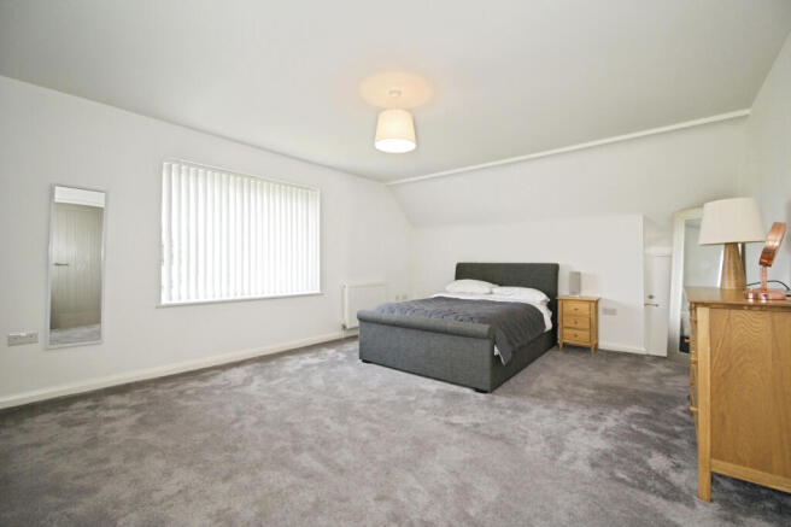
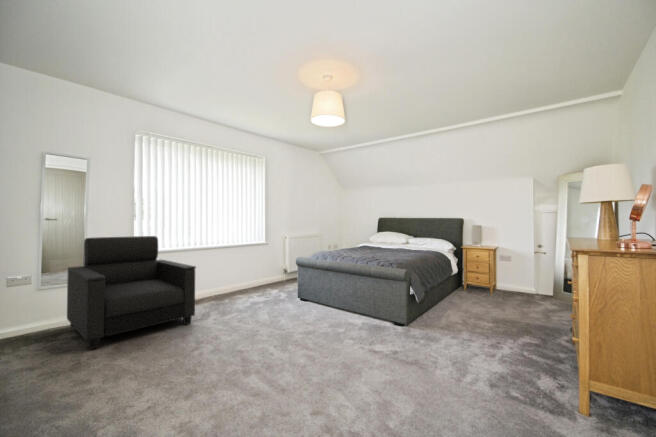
+ armchair (133, 281)
